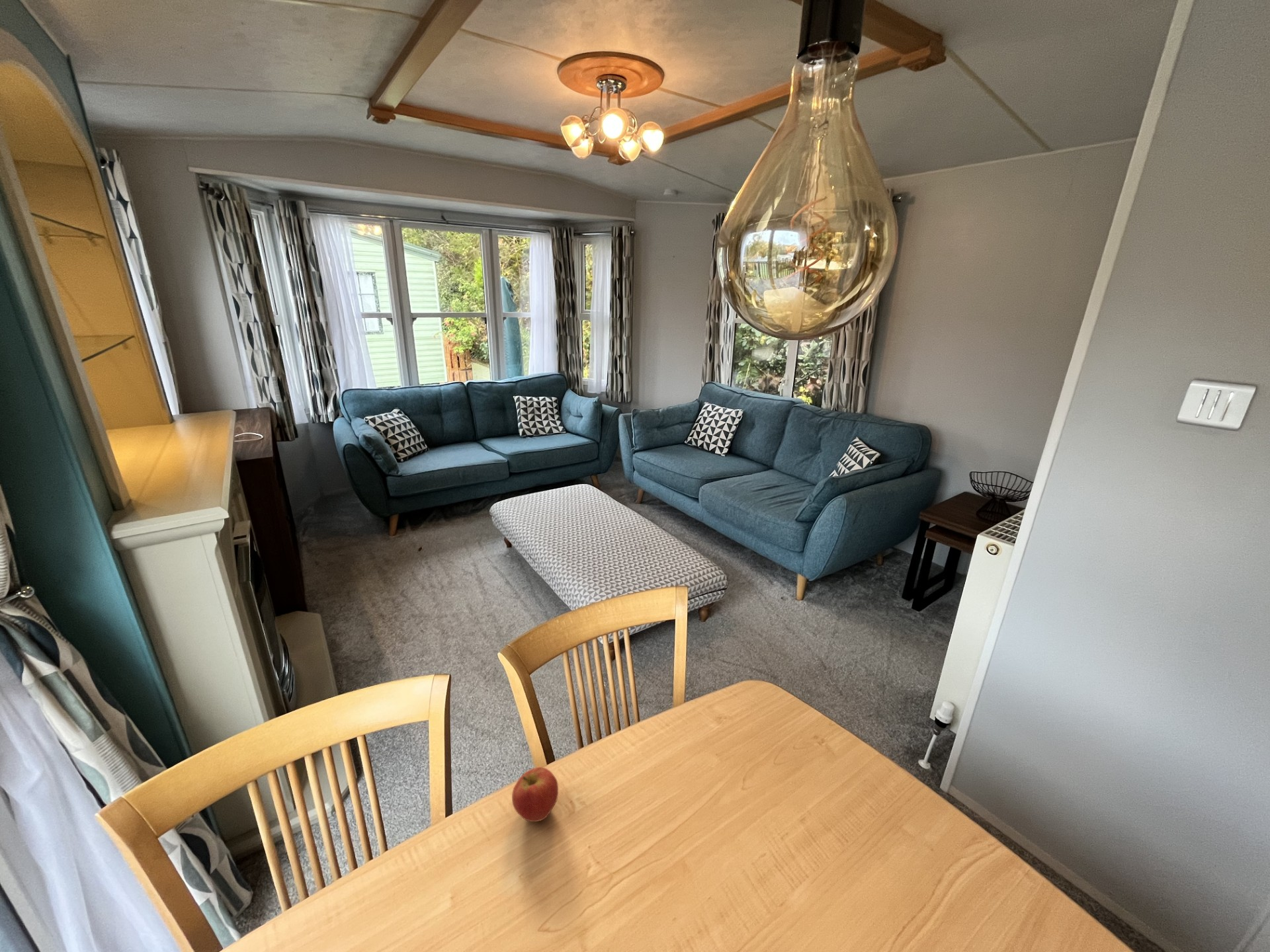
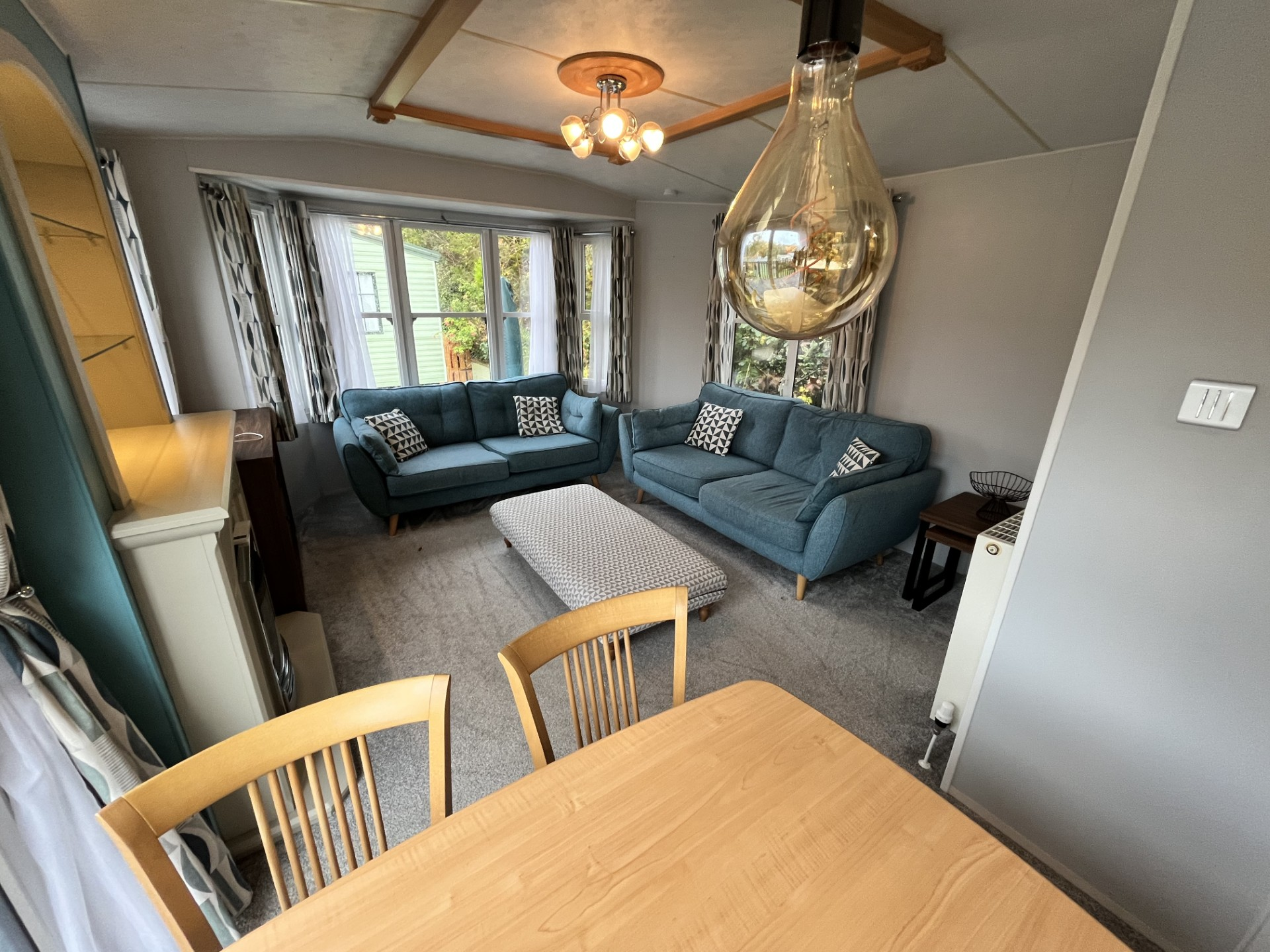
- apple (535, 793)
